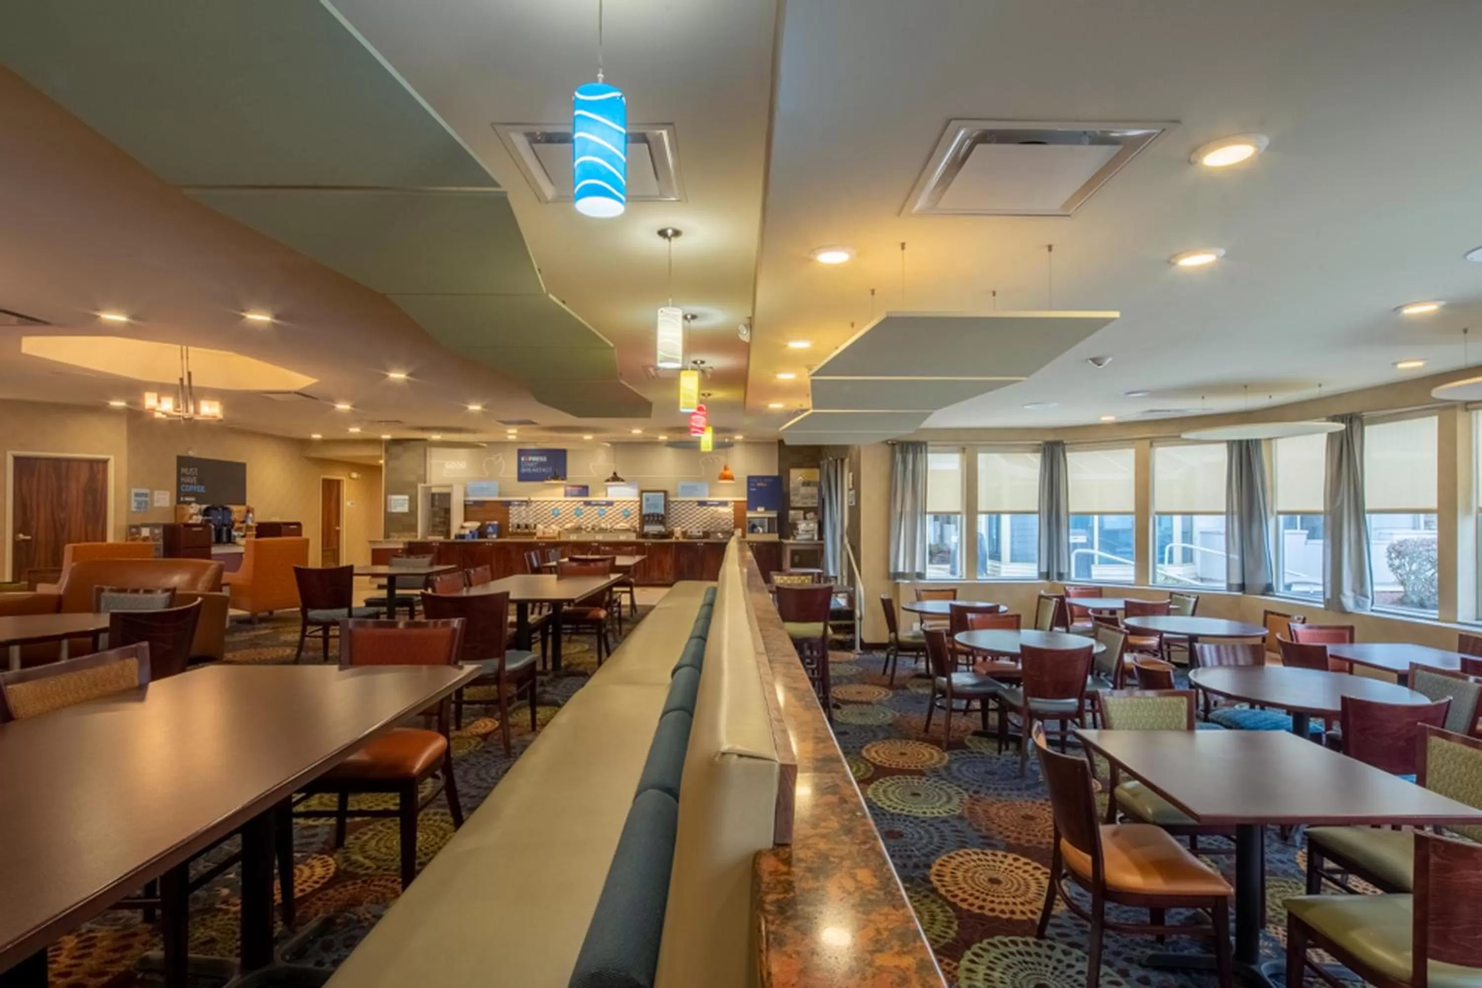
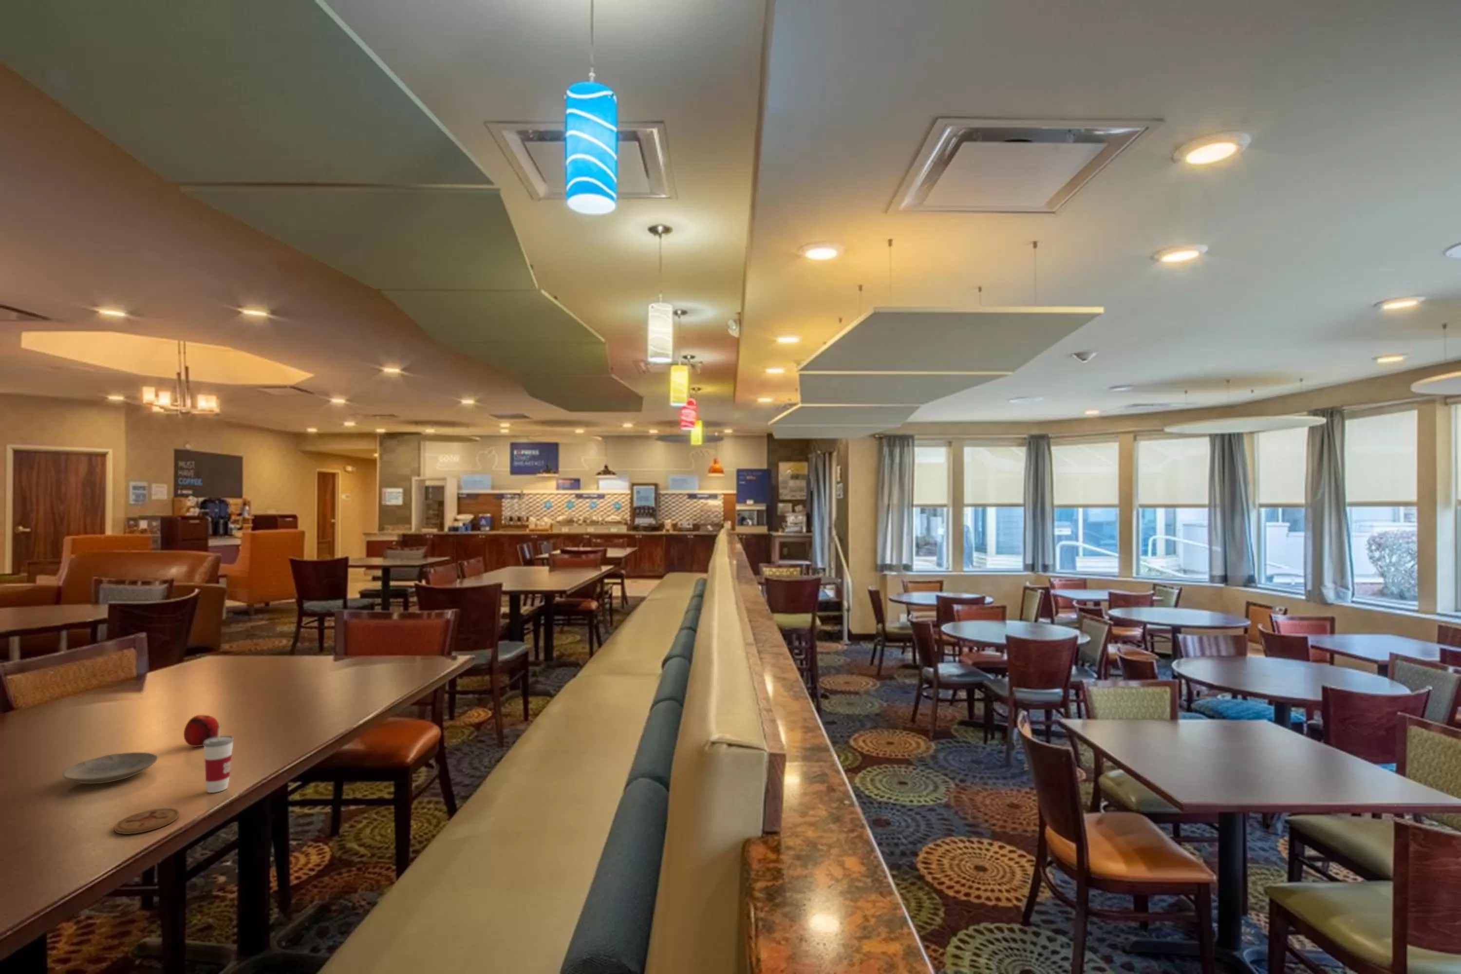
+ cup (218, 756)
+ coaster (147, 821)
+ fruit (201, 729)
+ plate (111, 771)
